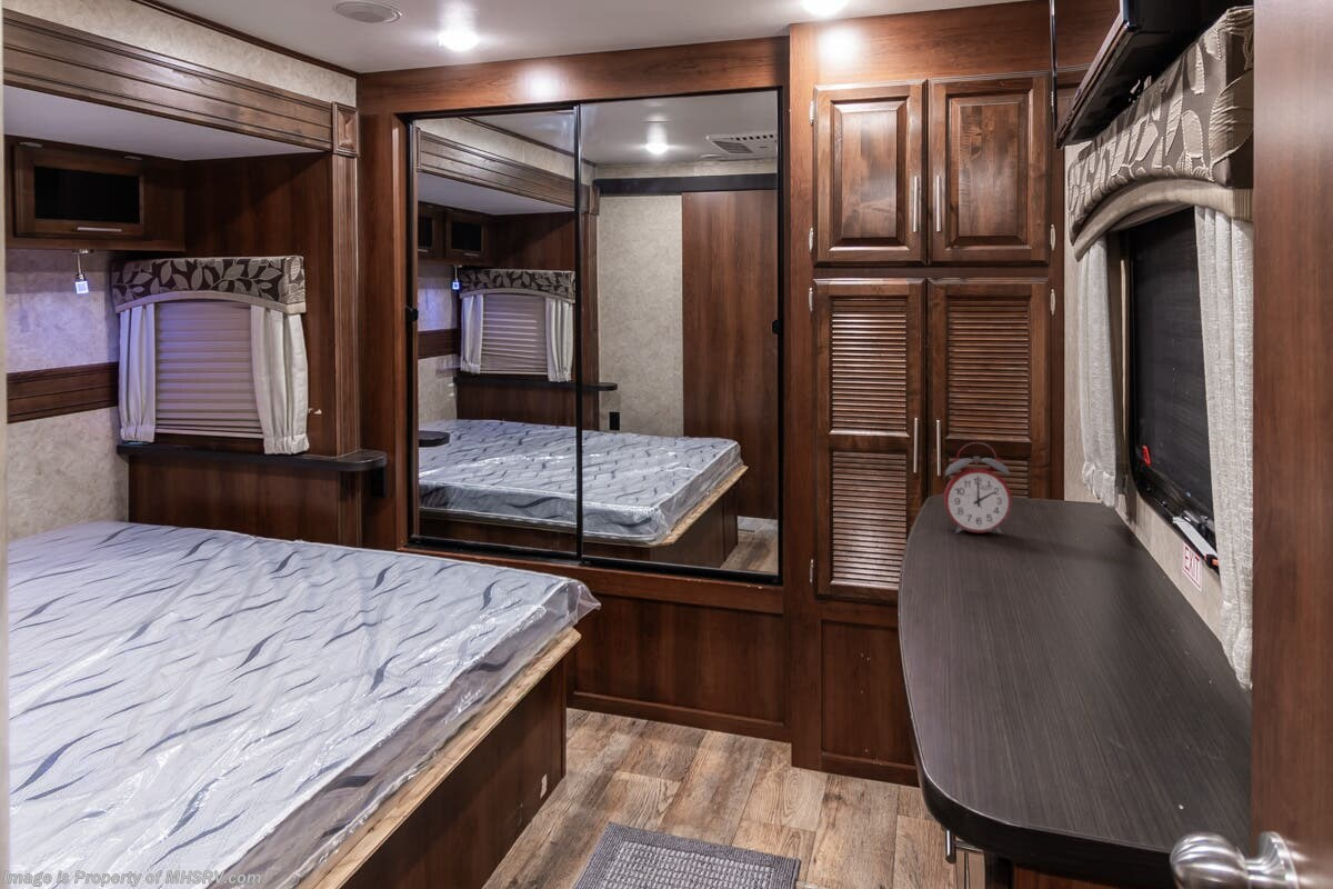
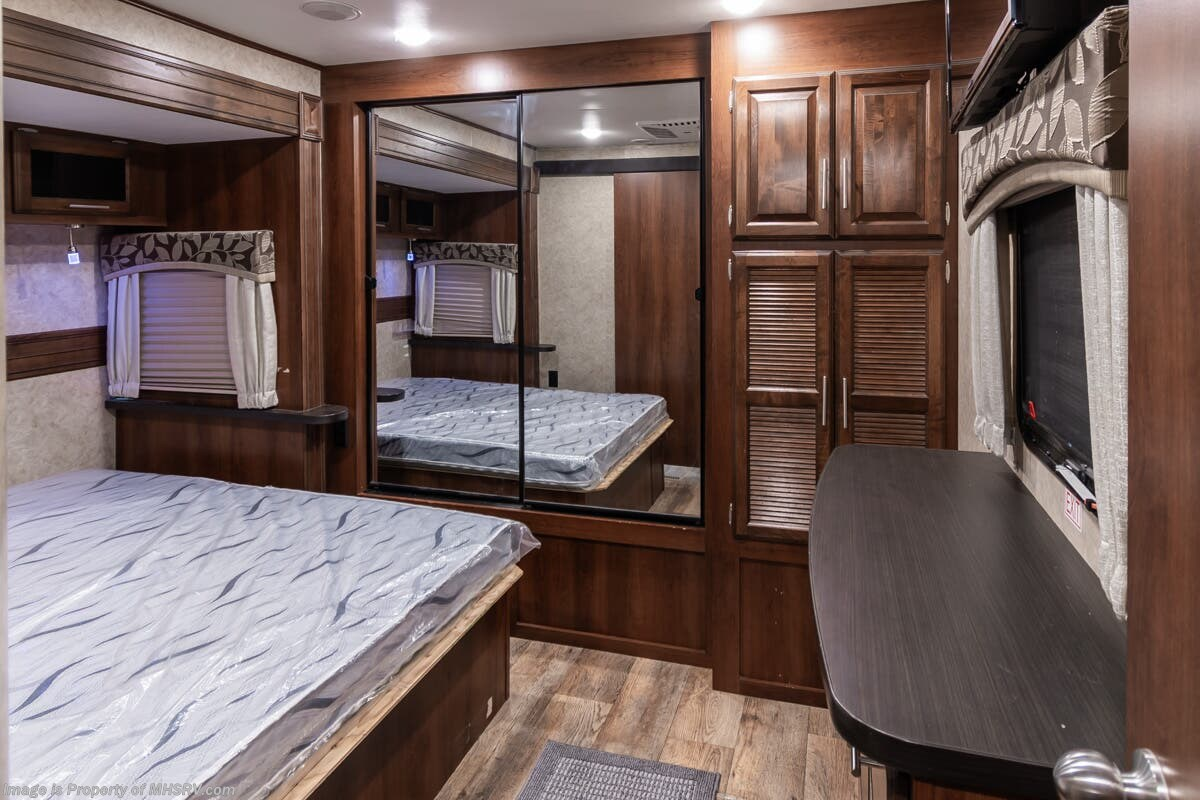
- alarm clock (976, 487)
